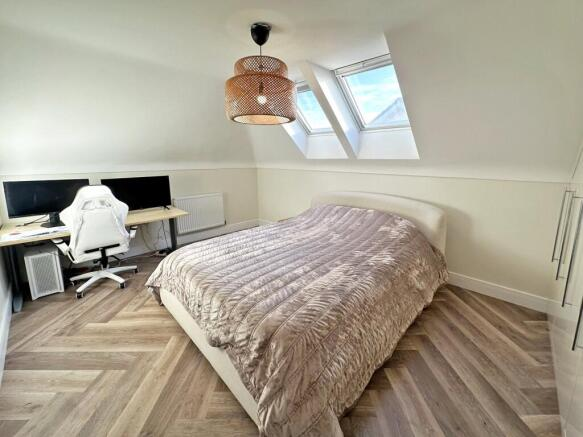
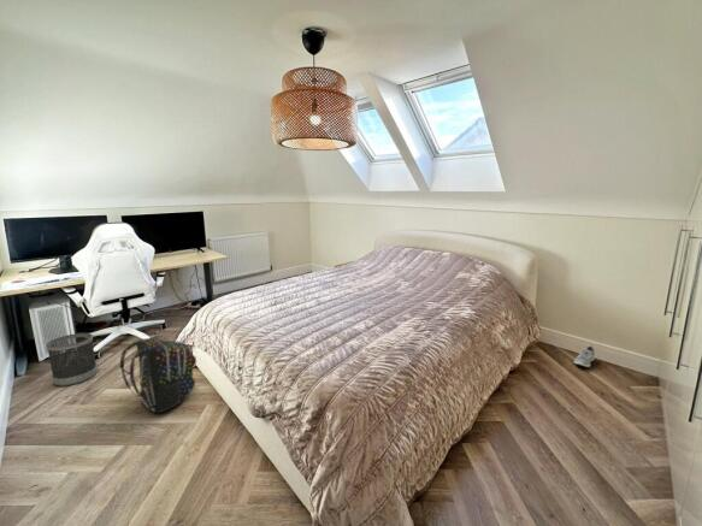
+ wastebasket (72, 357)
+ backpack (160, 371)
+ sneaker (584, 355)
